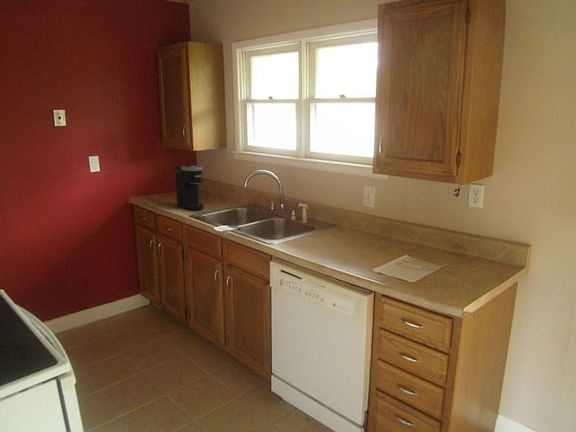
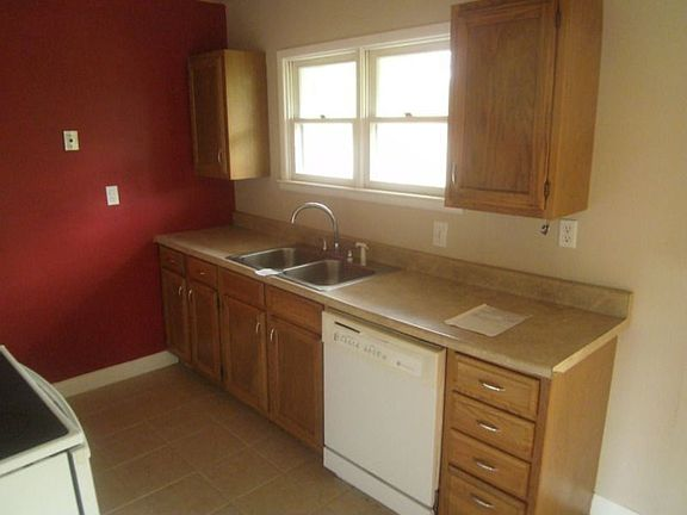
- coffee maker (189, 186)
